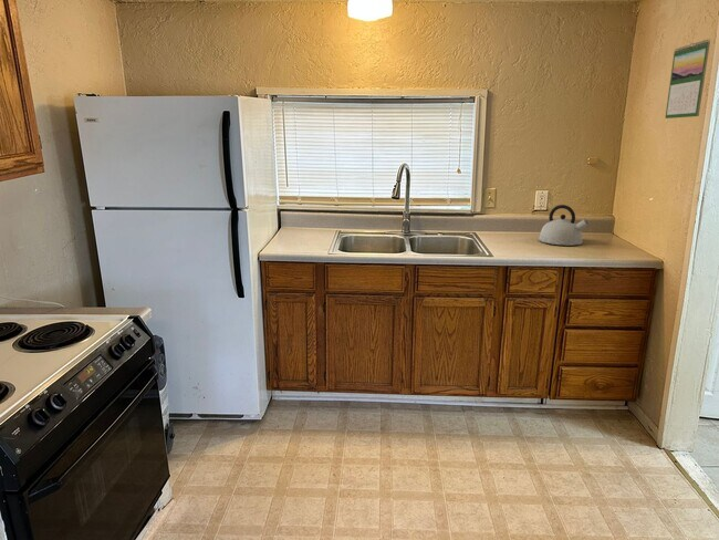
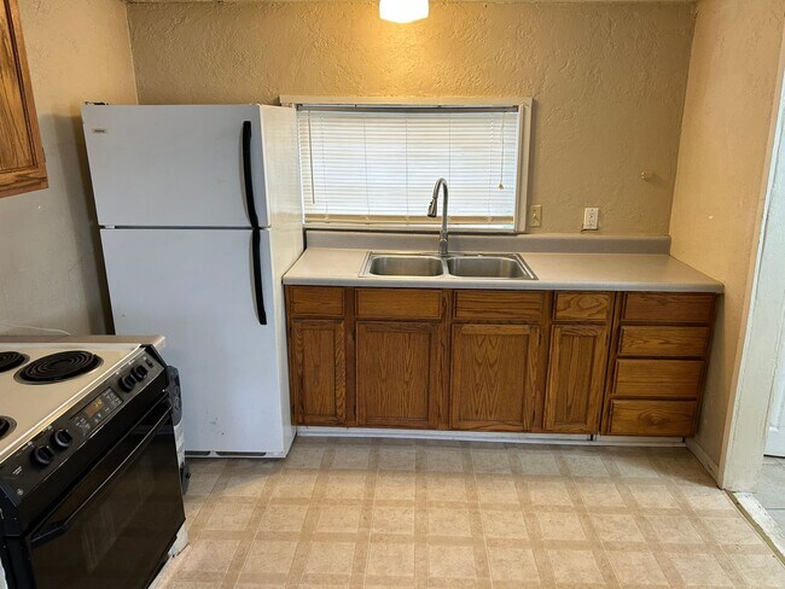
- kettle (564, 222)
- calendar (686, 81)
